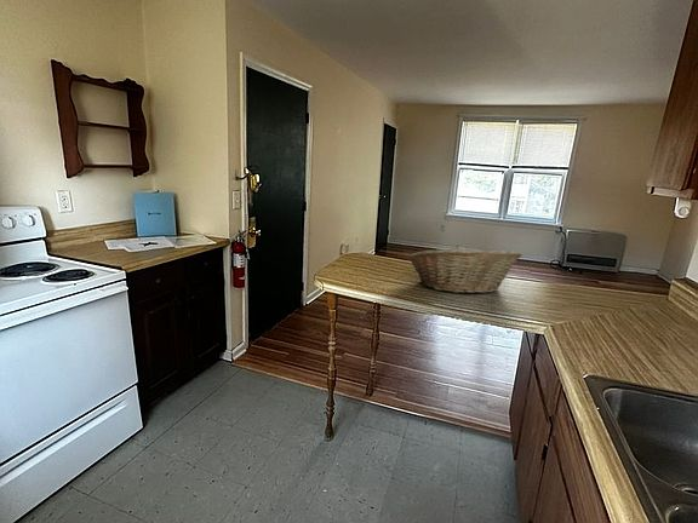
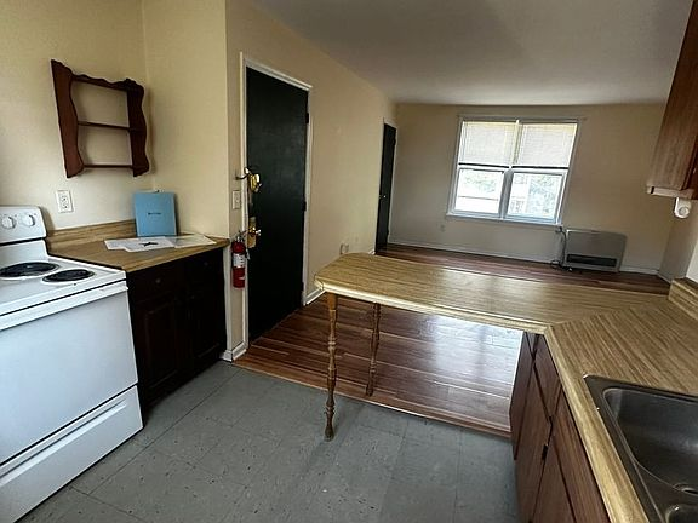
- fruit basket (462, 264)
